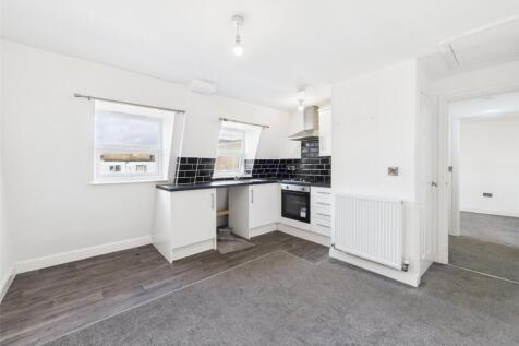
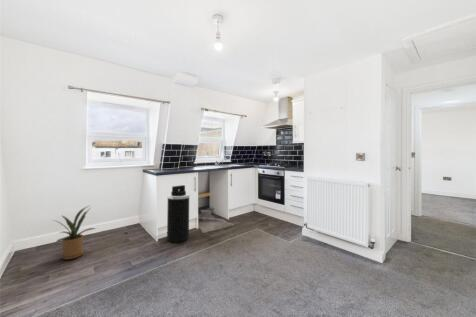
+ house plant (71, 231)
+ trash can (178, 212)
